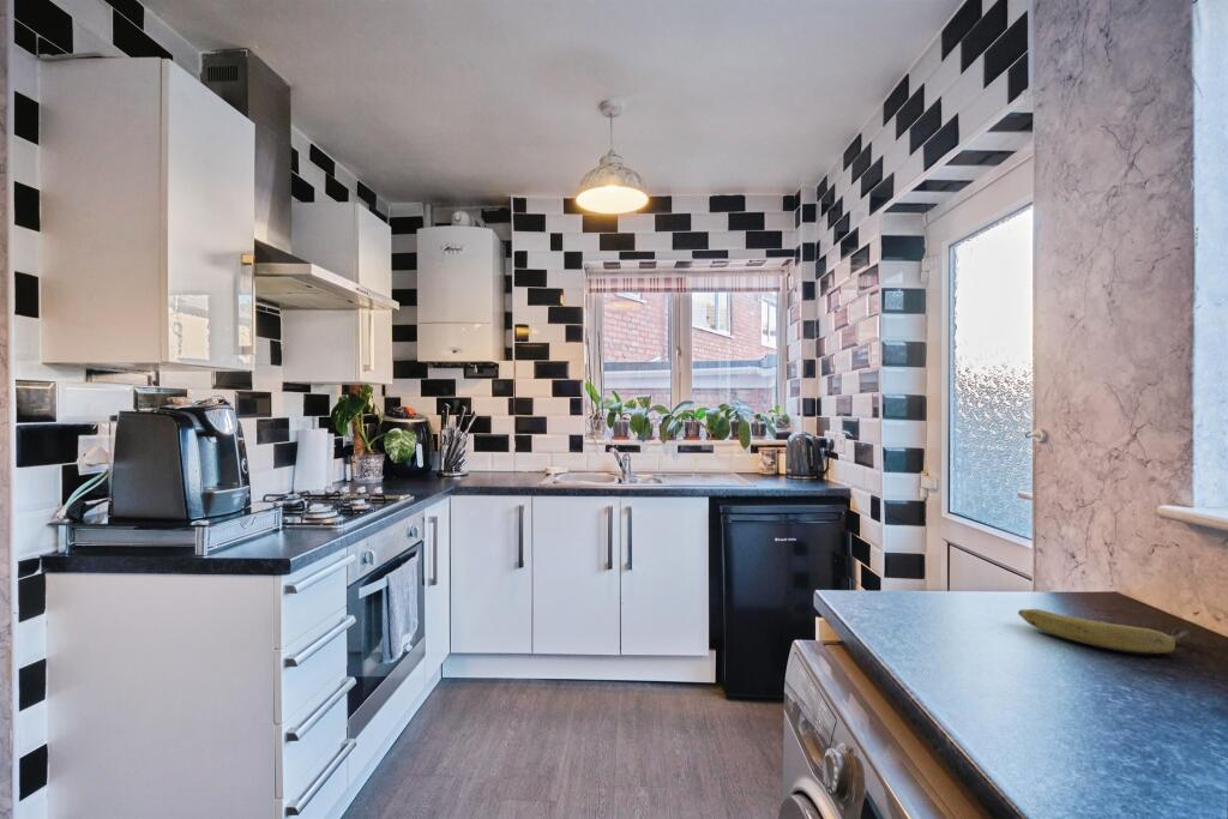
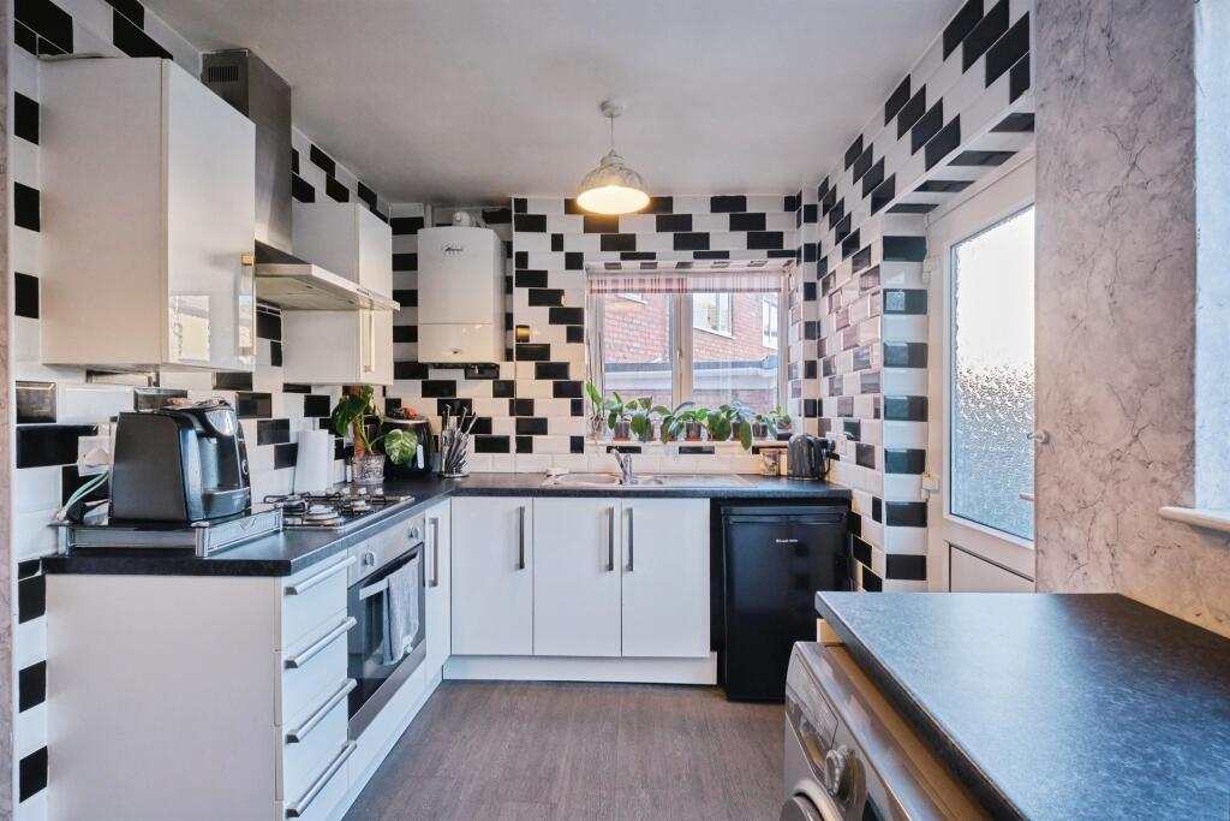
- fruit (1098, 624)
